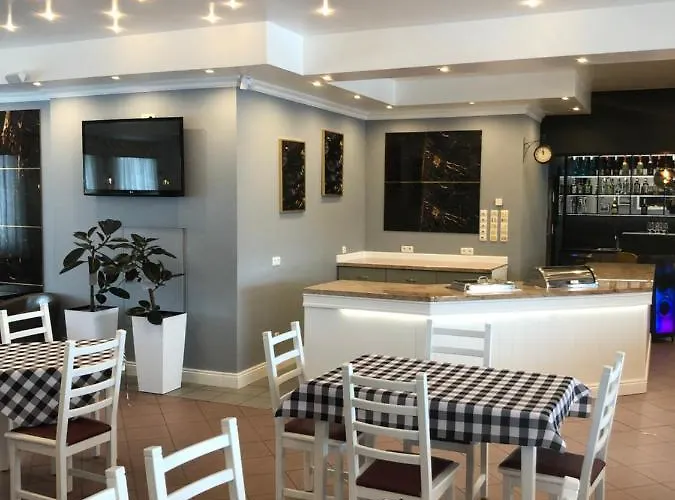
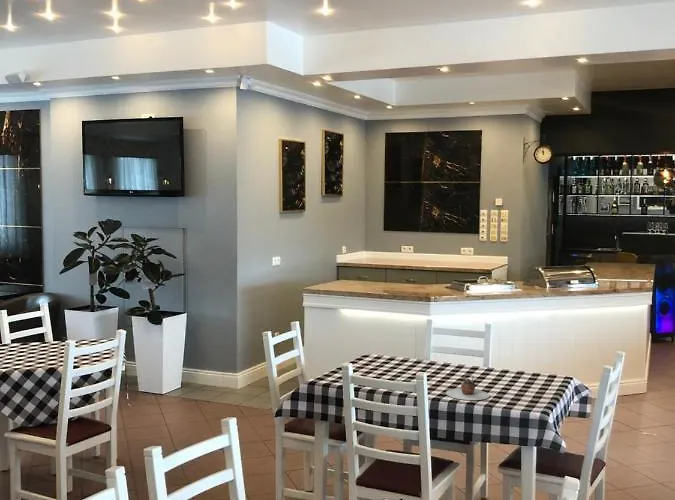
+ teapot (467, 384)
